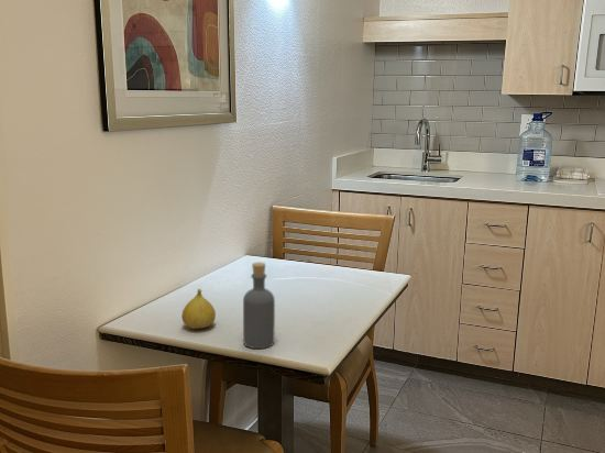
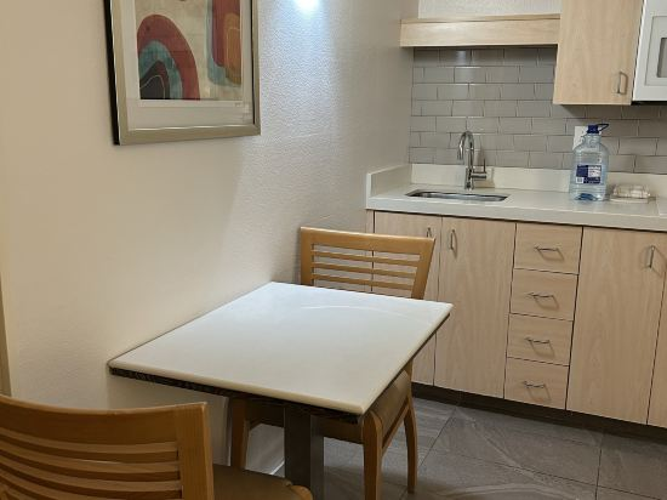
- fruit (199, 308)
- bottle (258, 303)
